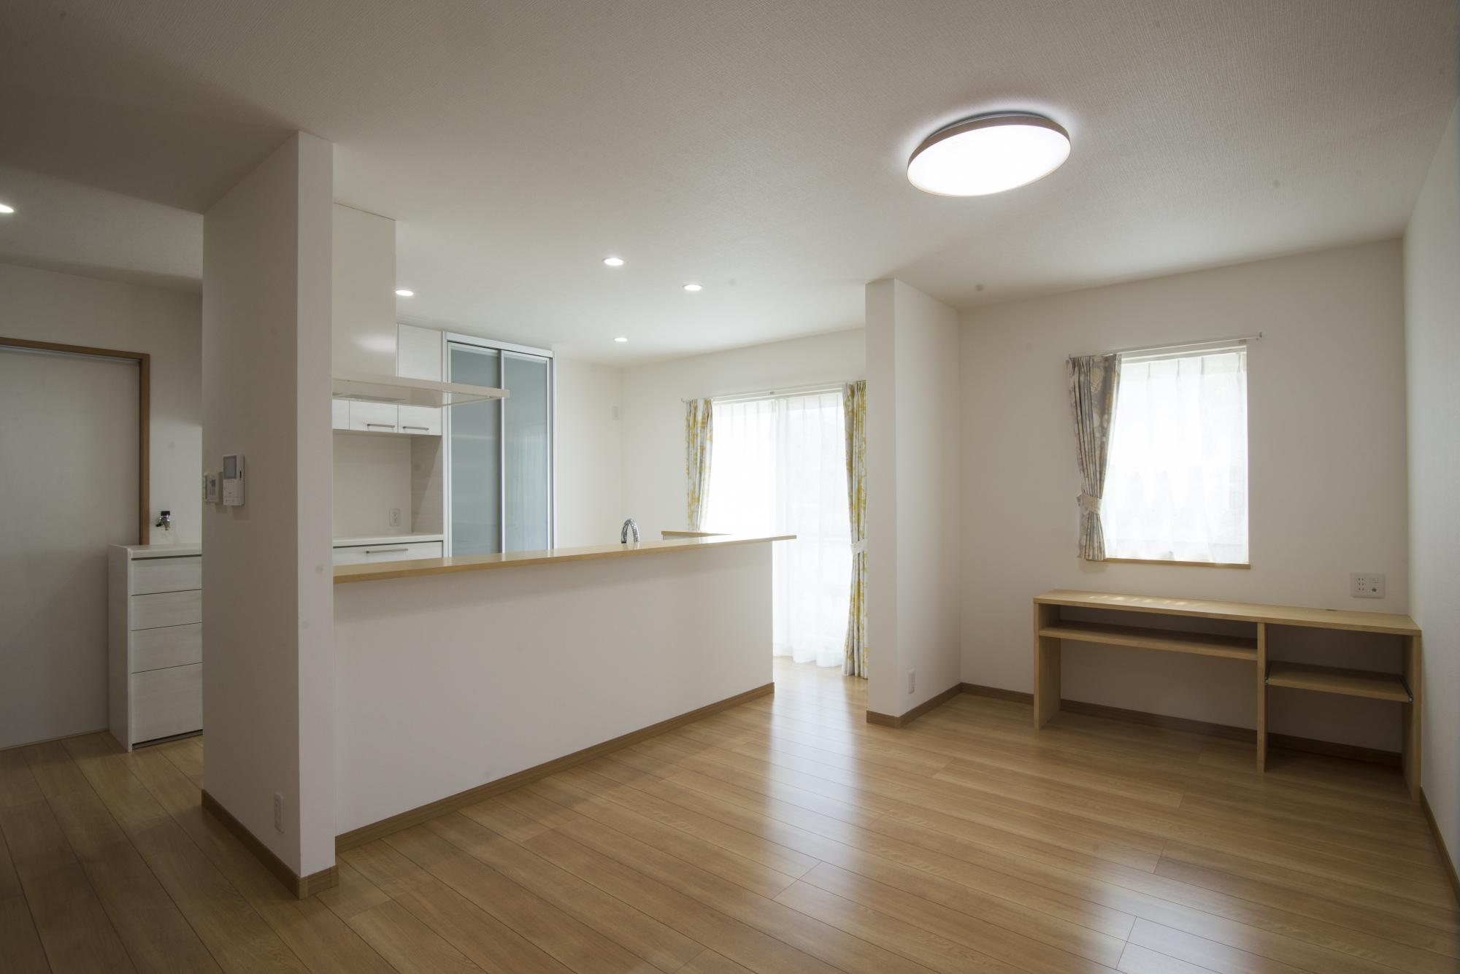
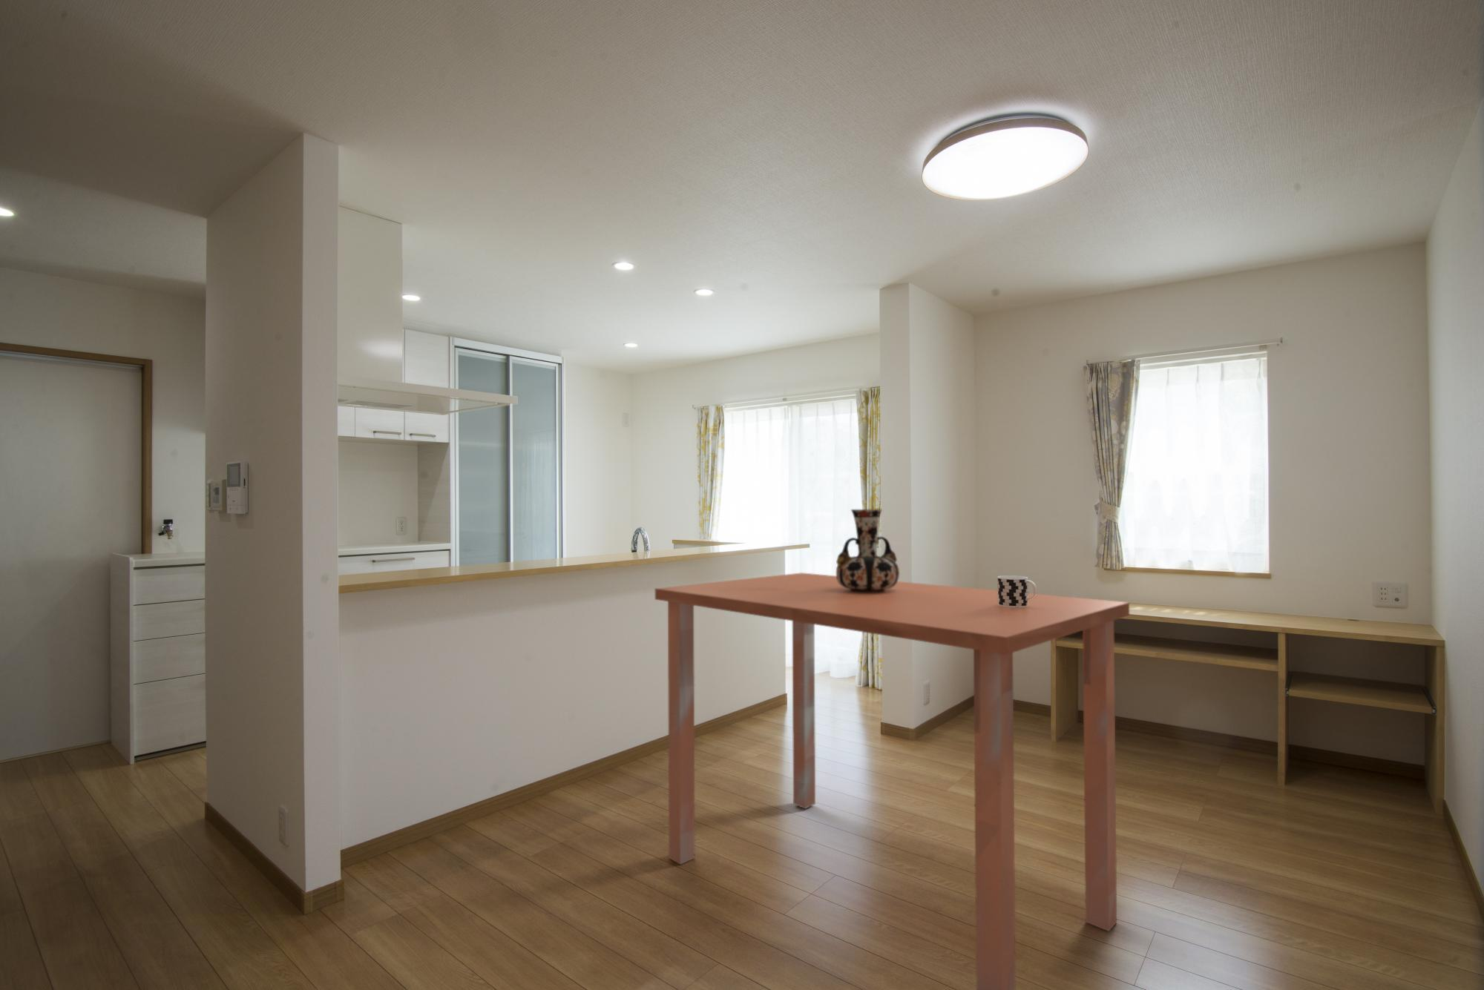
+ cup (1018, 591)
+ vase (866, 549)
+ dining table (814, 744)
